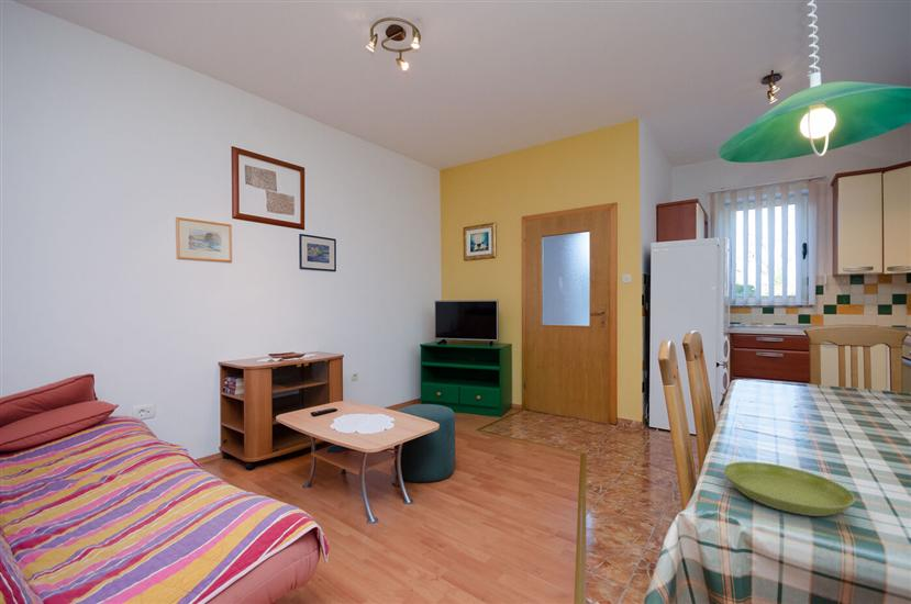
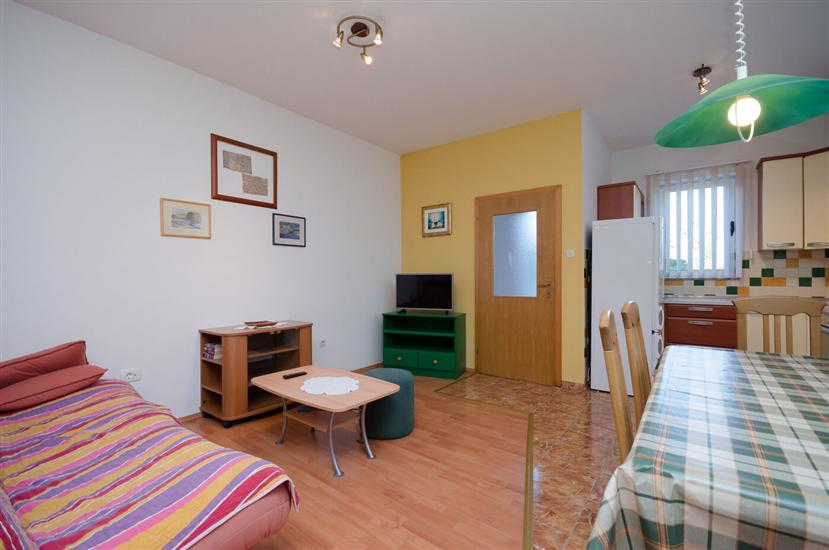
- saucer (784, 489)
